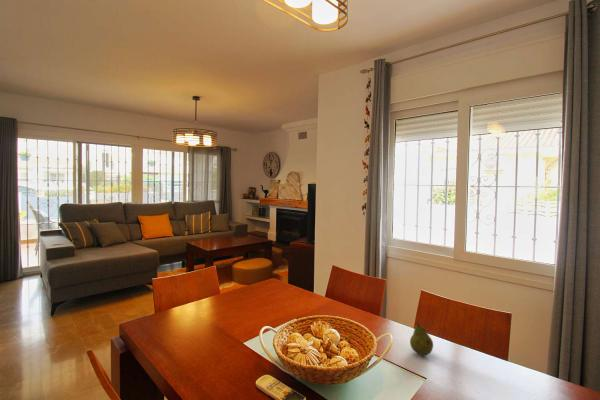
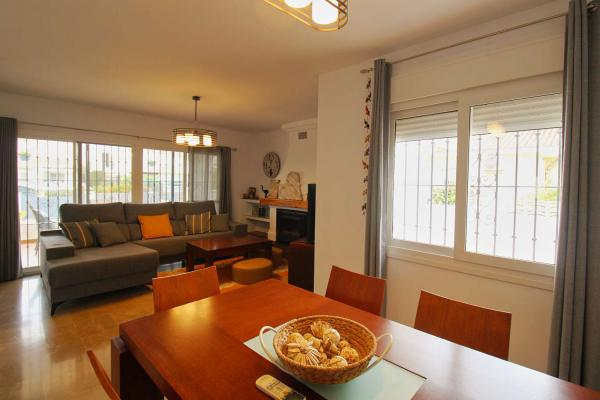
- fruit (421, 337)
